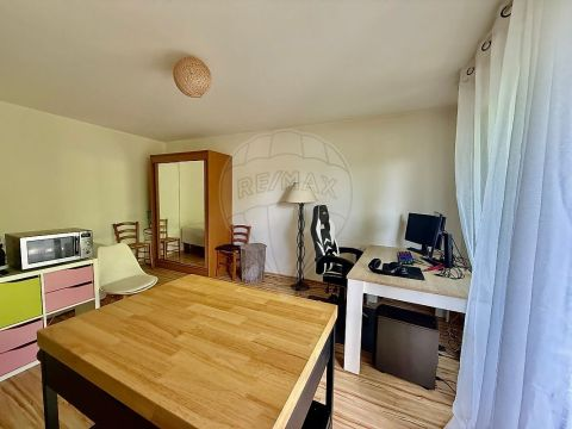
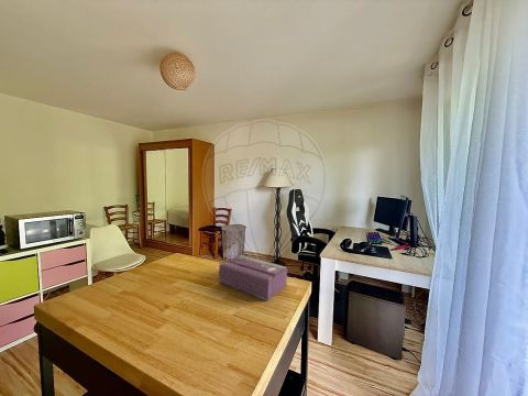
+ tissue box (252, 274)
